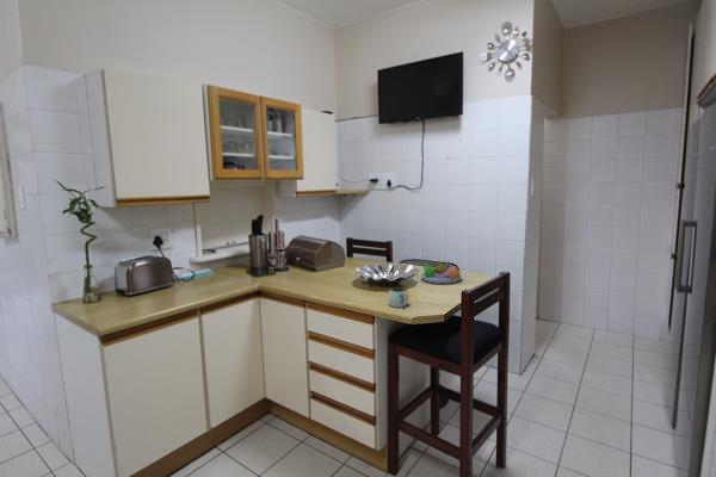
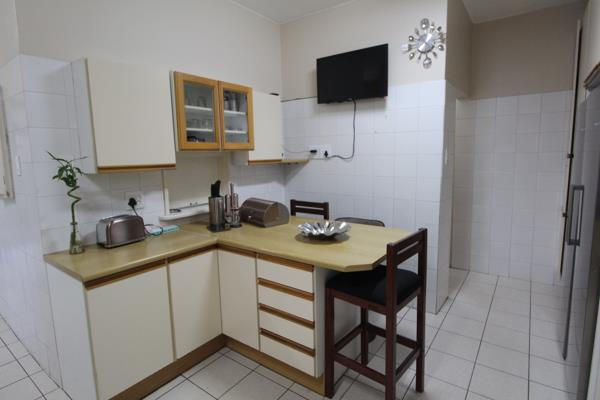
- mug (399, 298)
- fruit bowl (439, 271)
